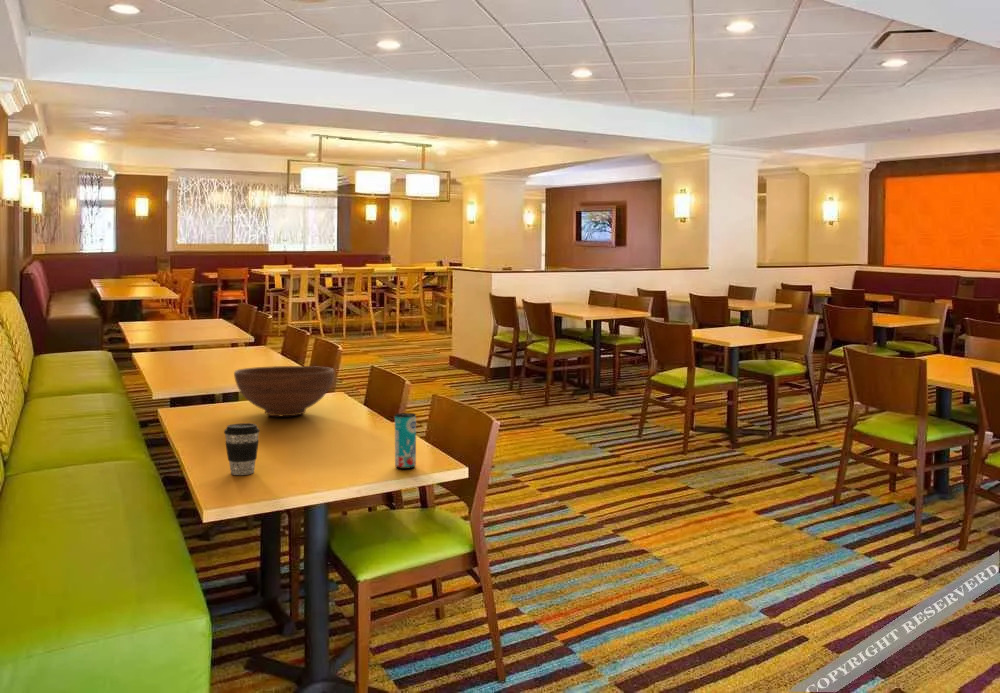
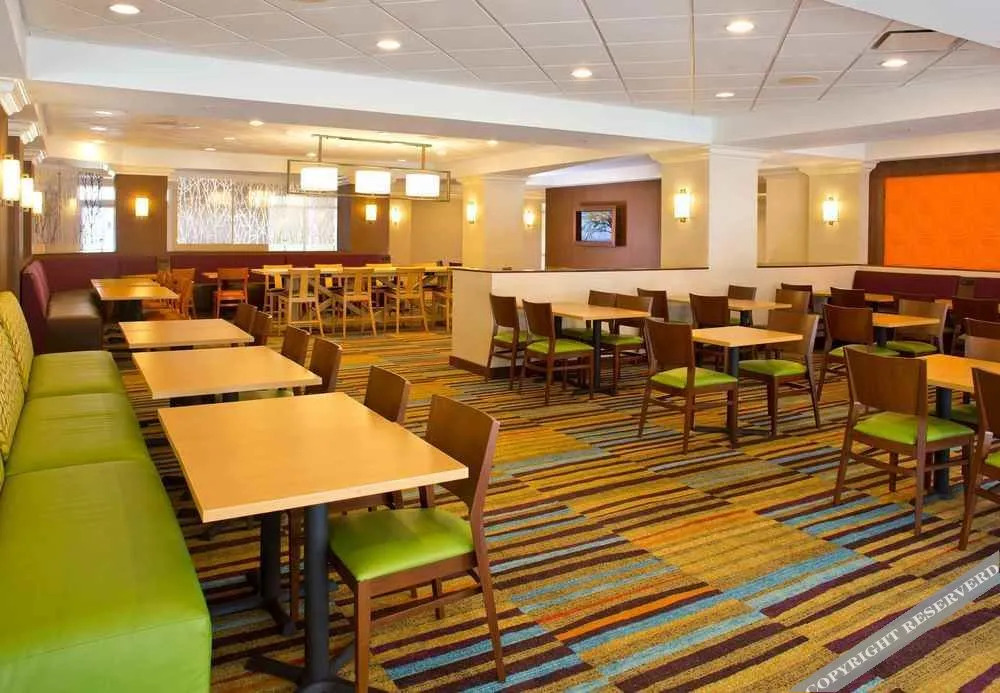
- beverage can (405, 440)
- coffee cup (242, 449)
- fruit bowl (285, 392)
